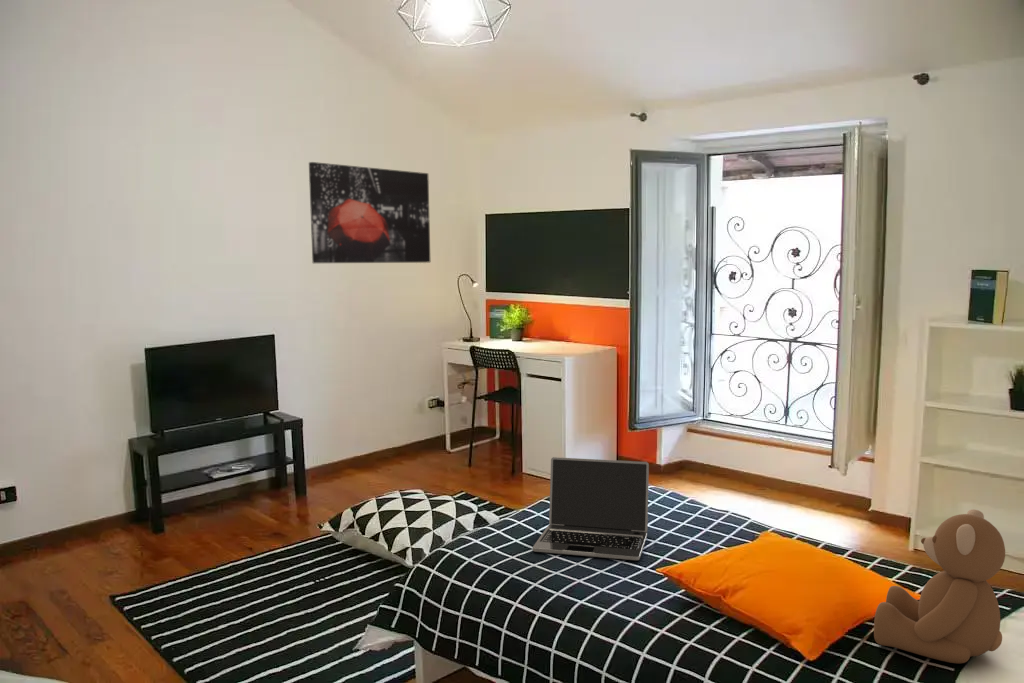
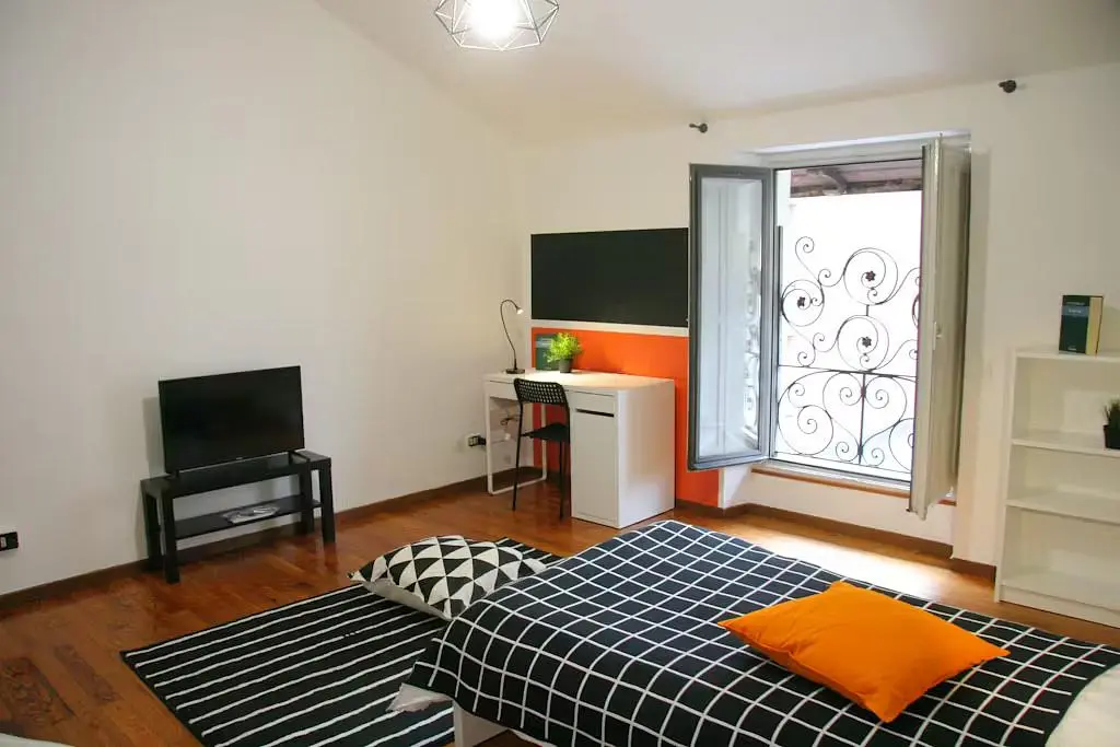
- wall art (373, 215)
- teddy bear (941, 580)
- laptop (592, 505)
